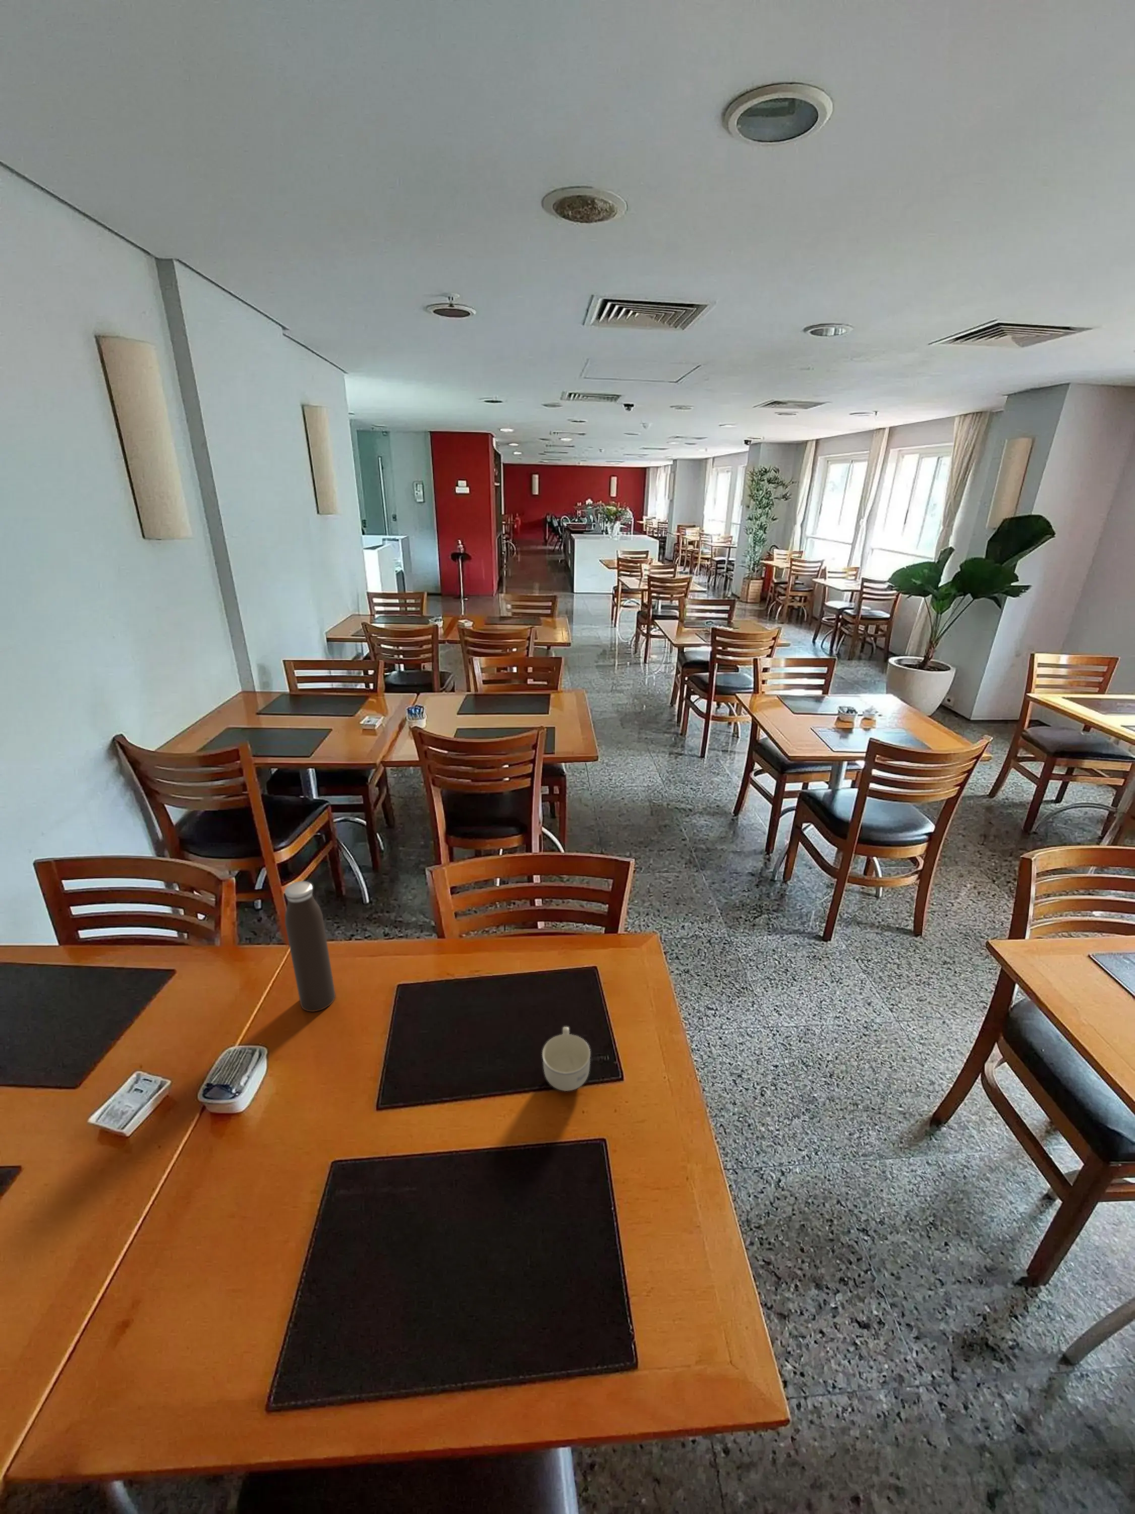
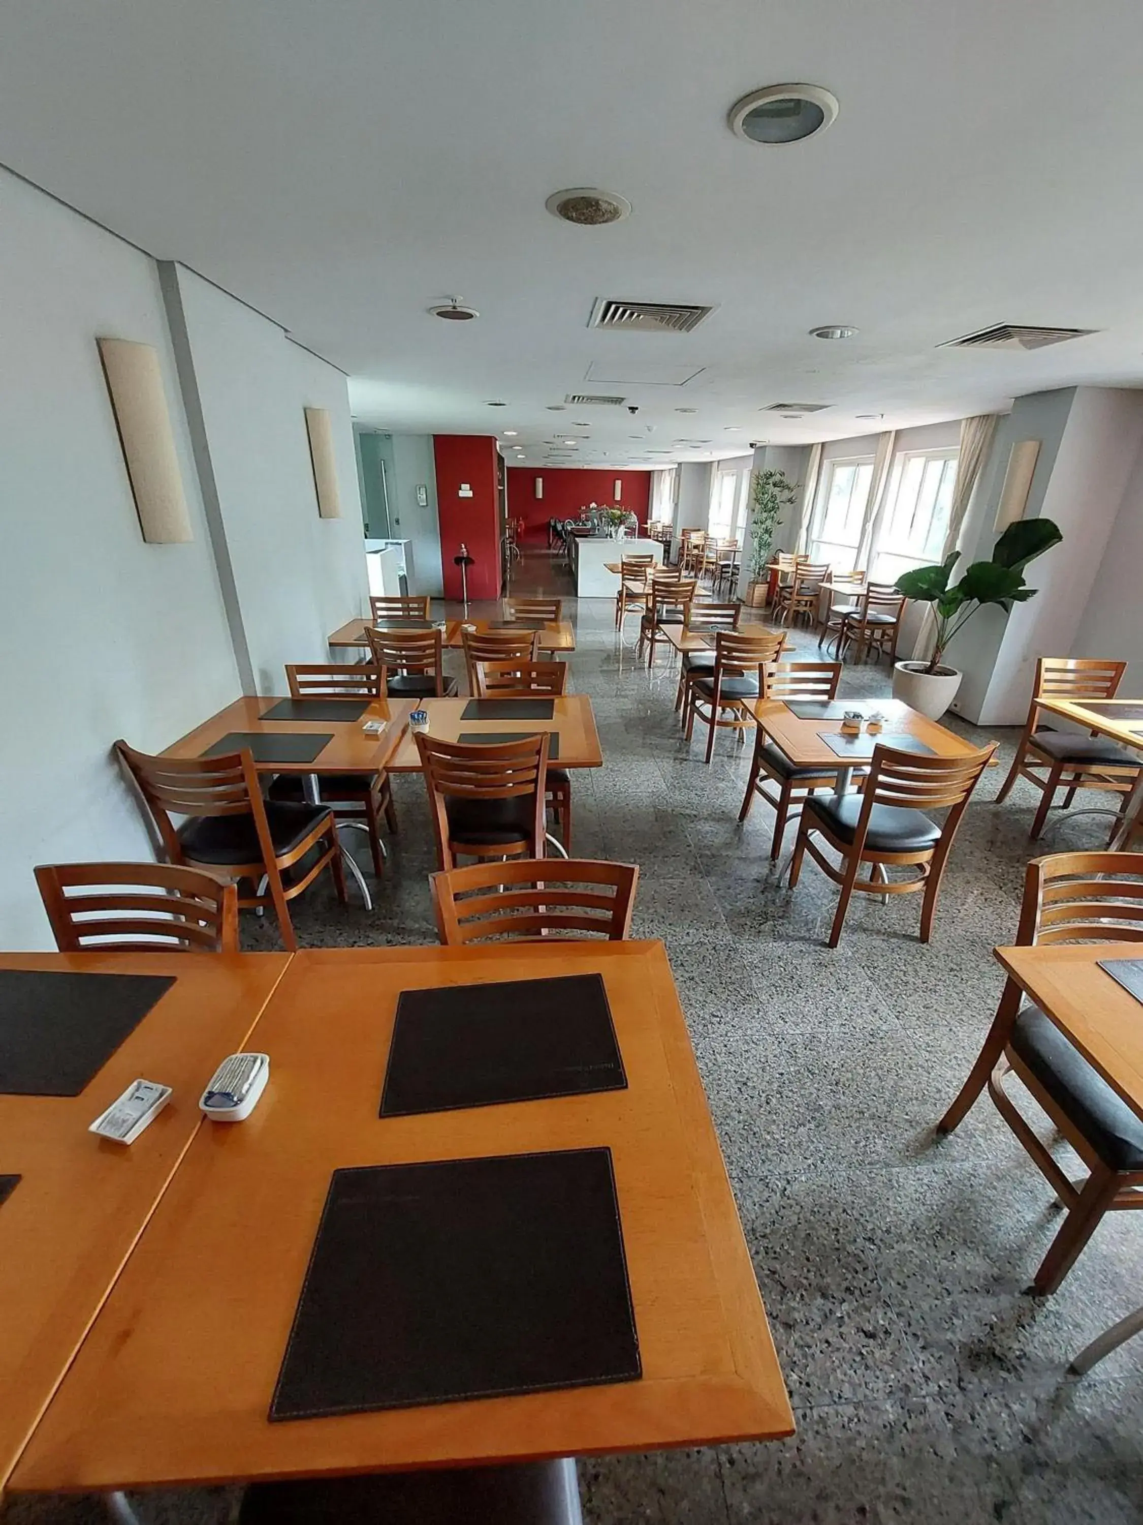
- cup (568, 1059)
- water bottle (309, 945)
